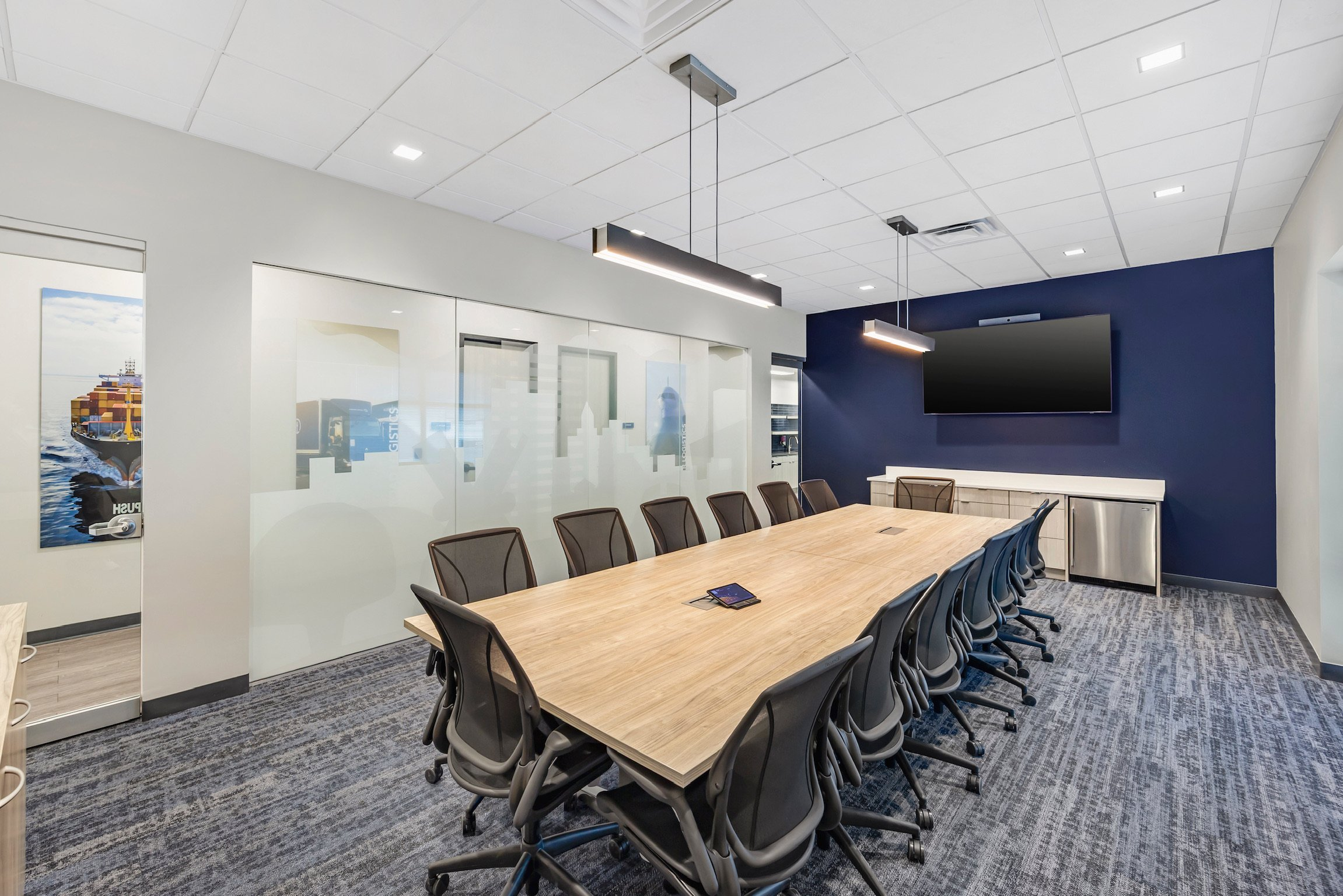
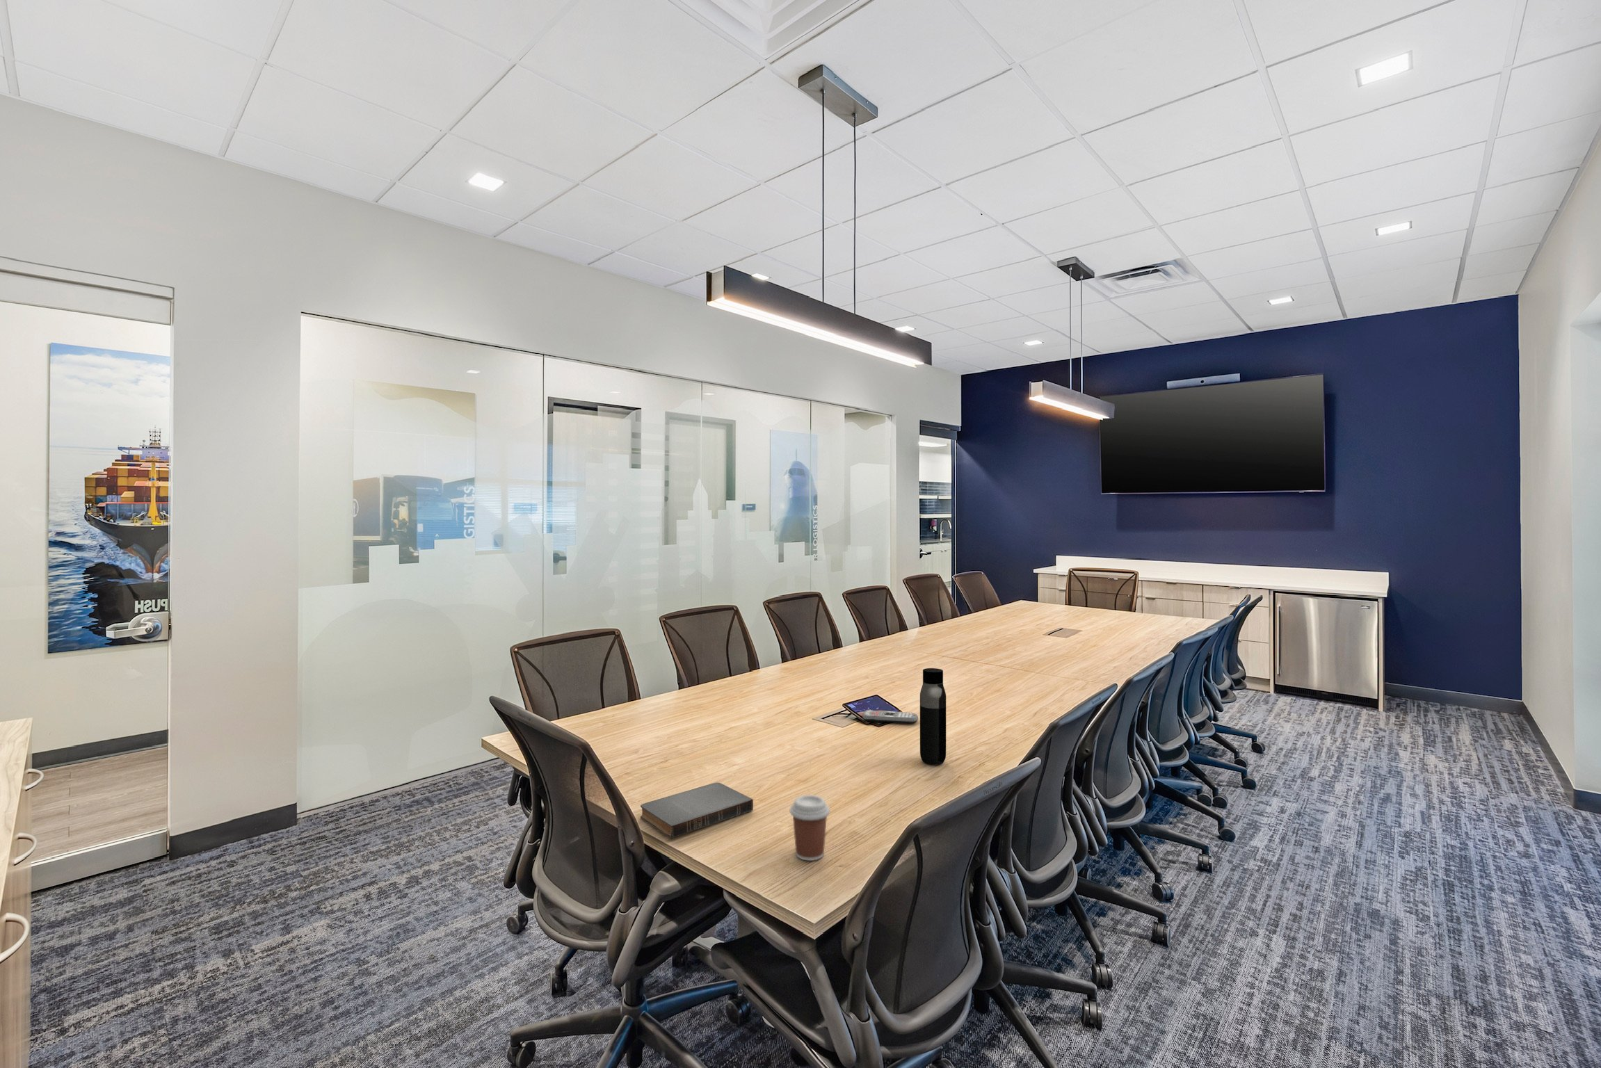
+ book (696, 808)
+ remote control (891, 716)
+ coffee cup (809, 827)
+ water bottle (932, 715)
